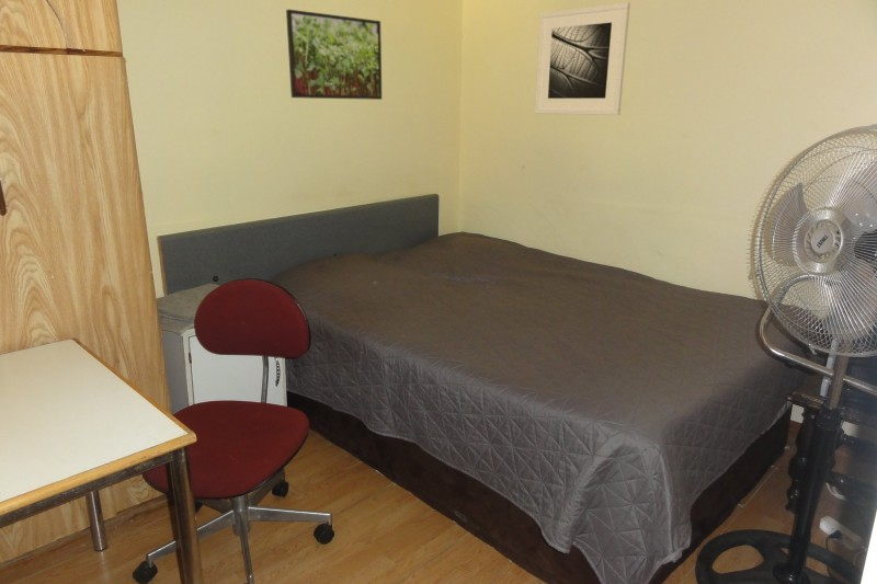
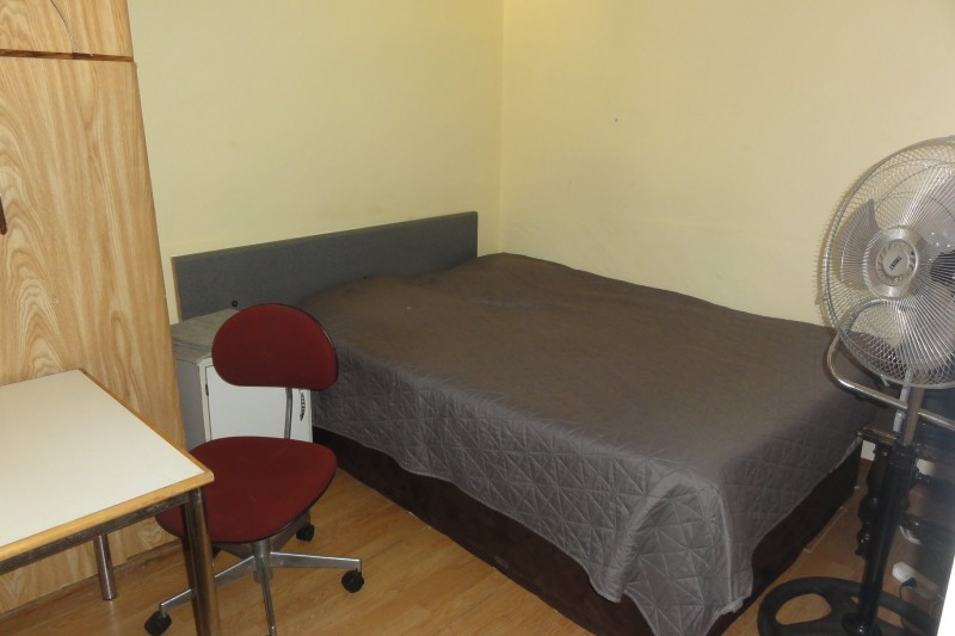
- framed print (338, 57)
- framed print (578, 62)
